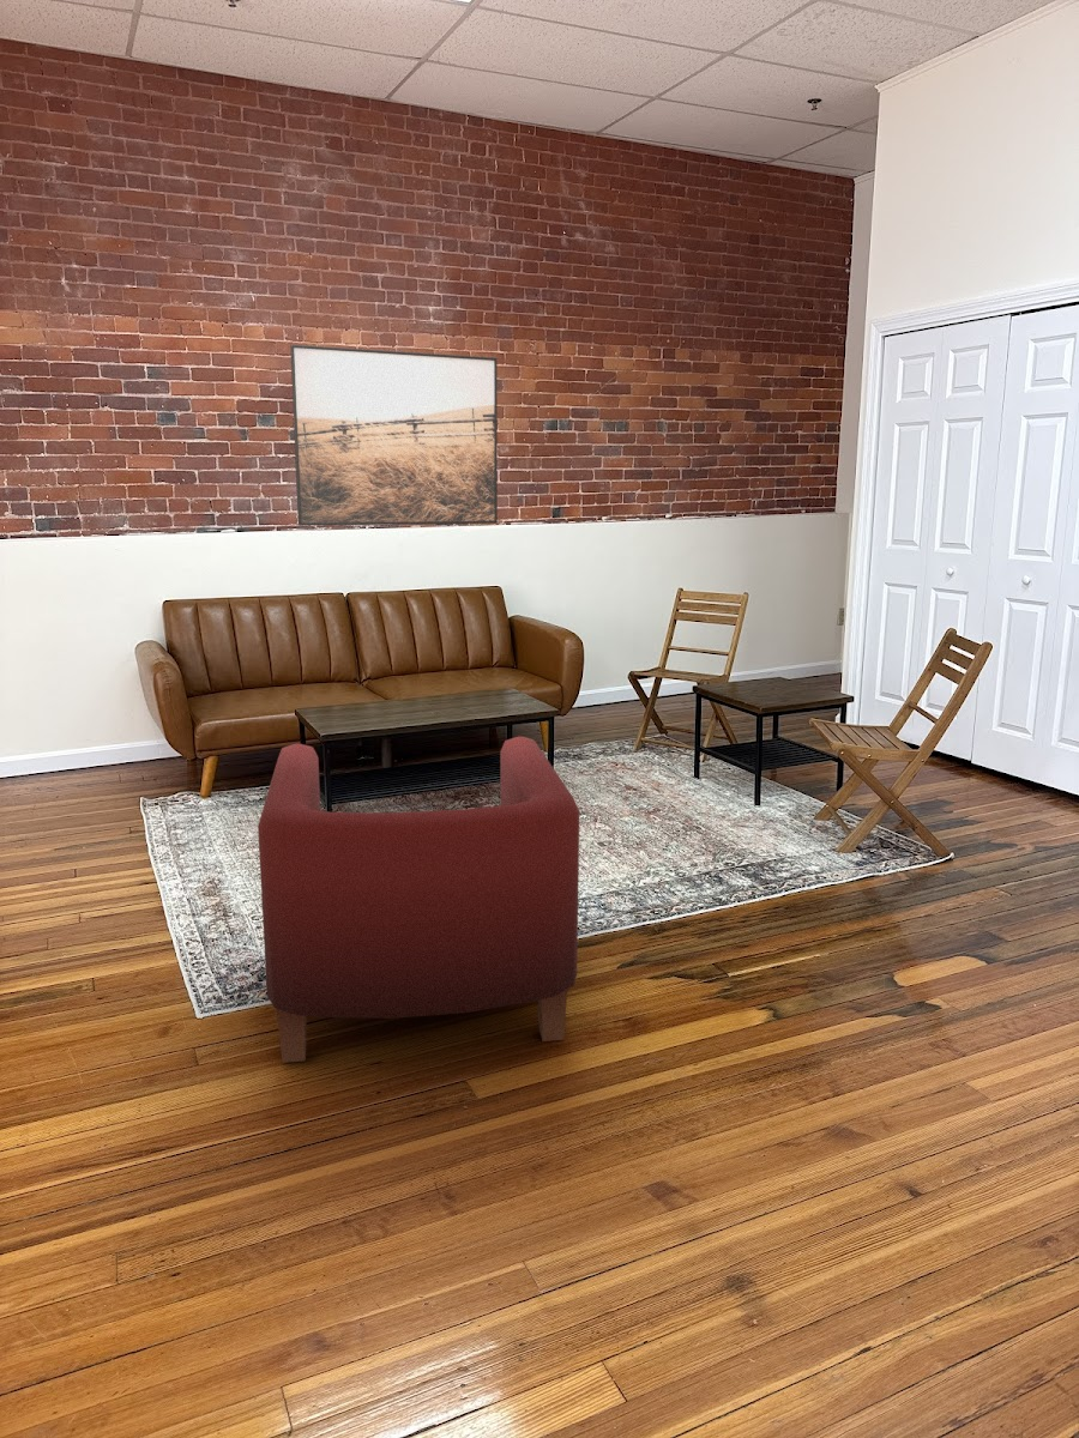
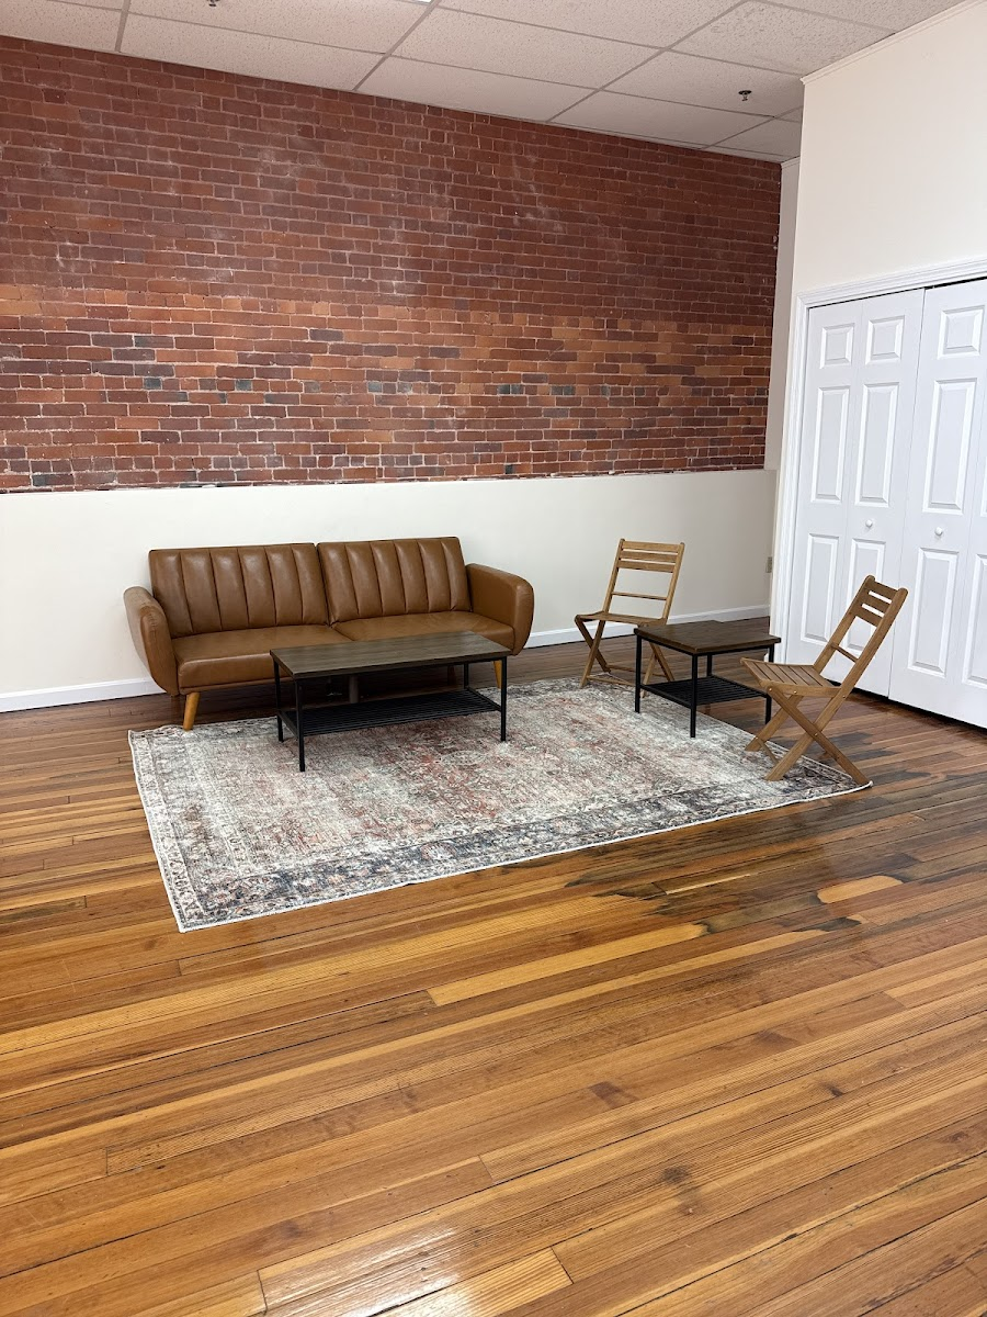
- armchair (418, 888)
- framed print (399, 439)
